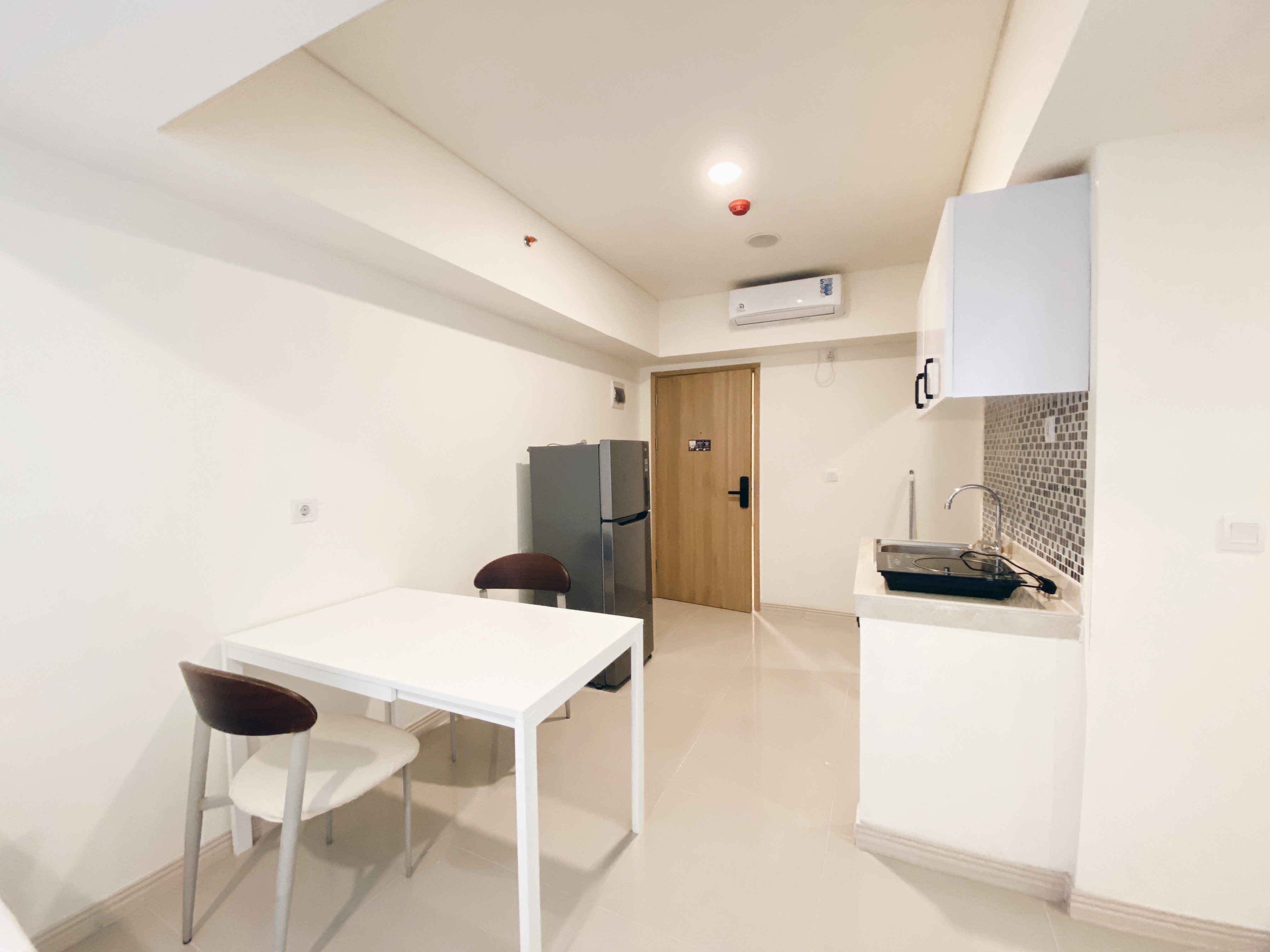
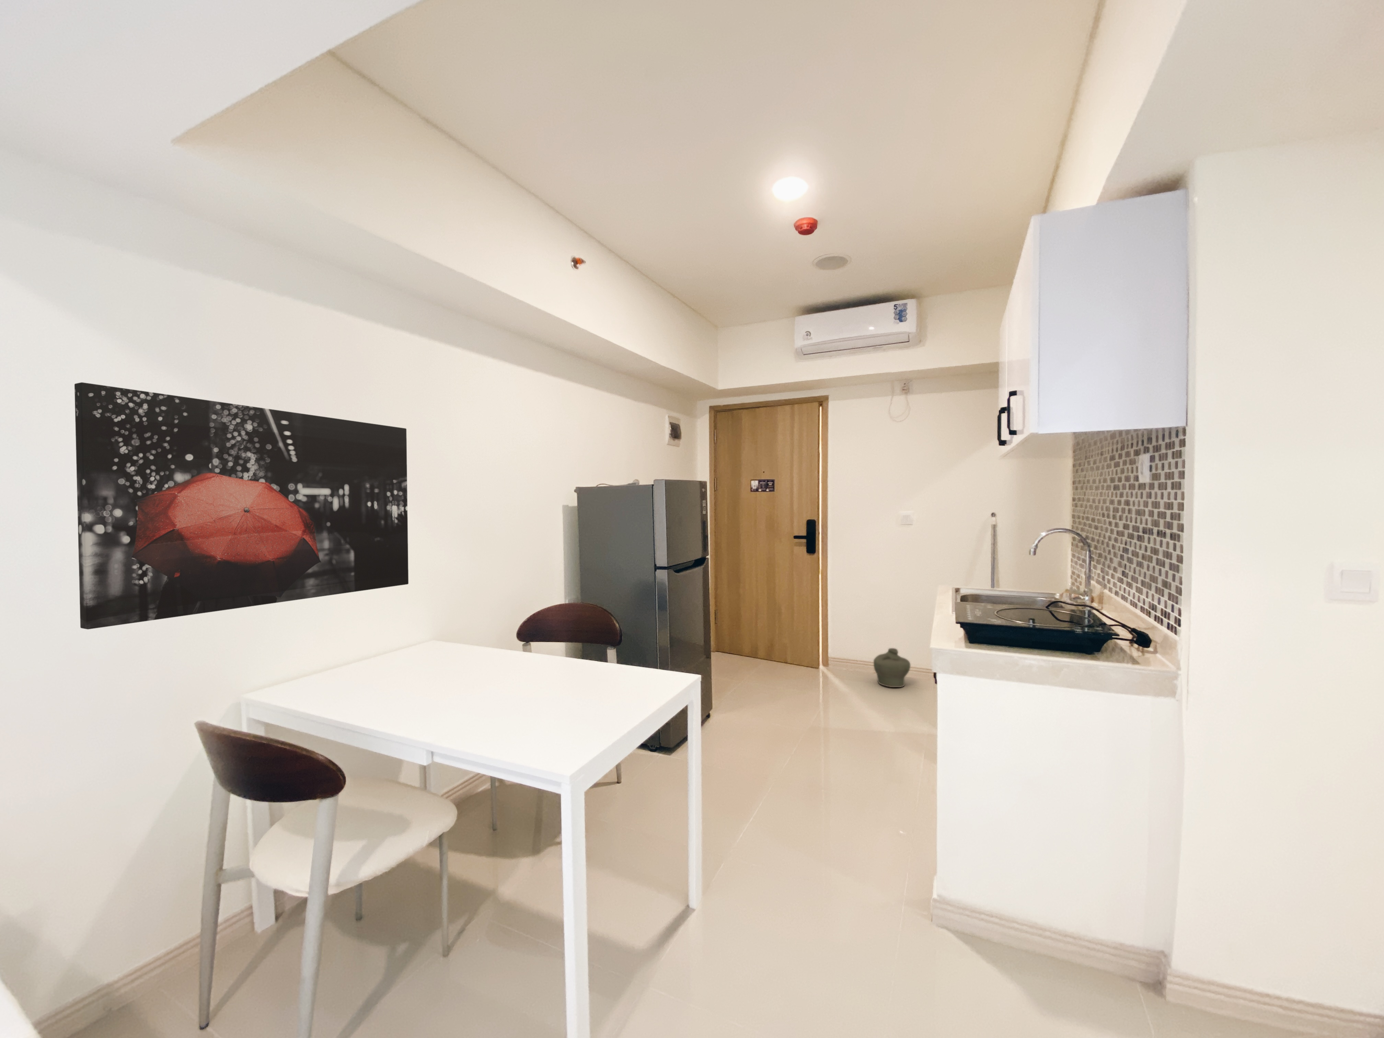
+ jar (891, 666)
+ wall art (279, 506)
